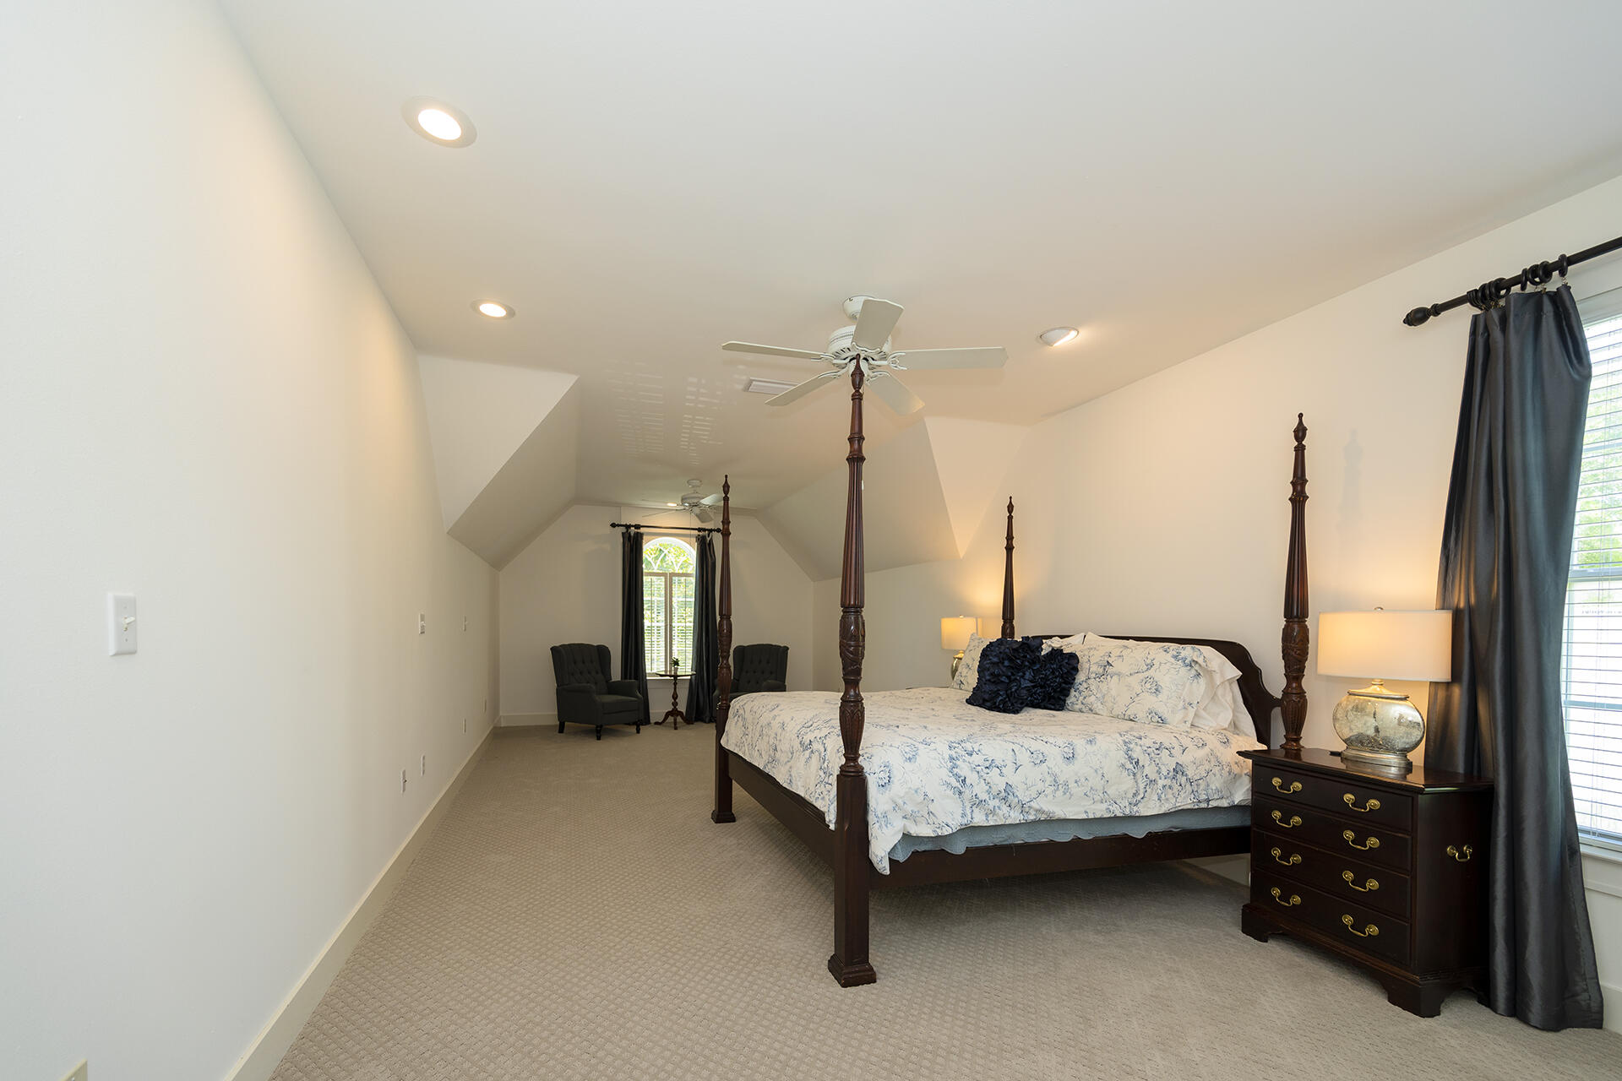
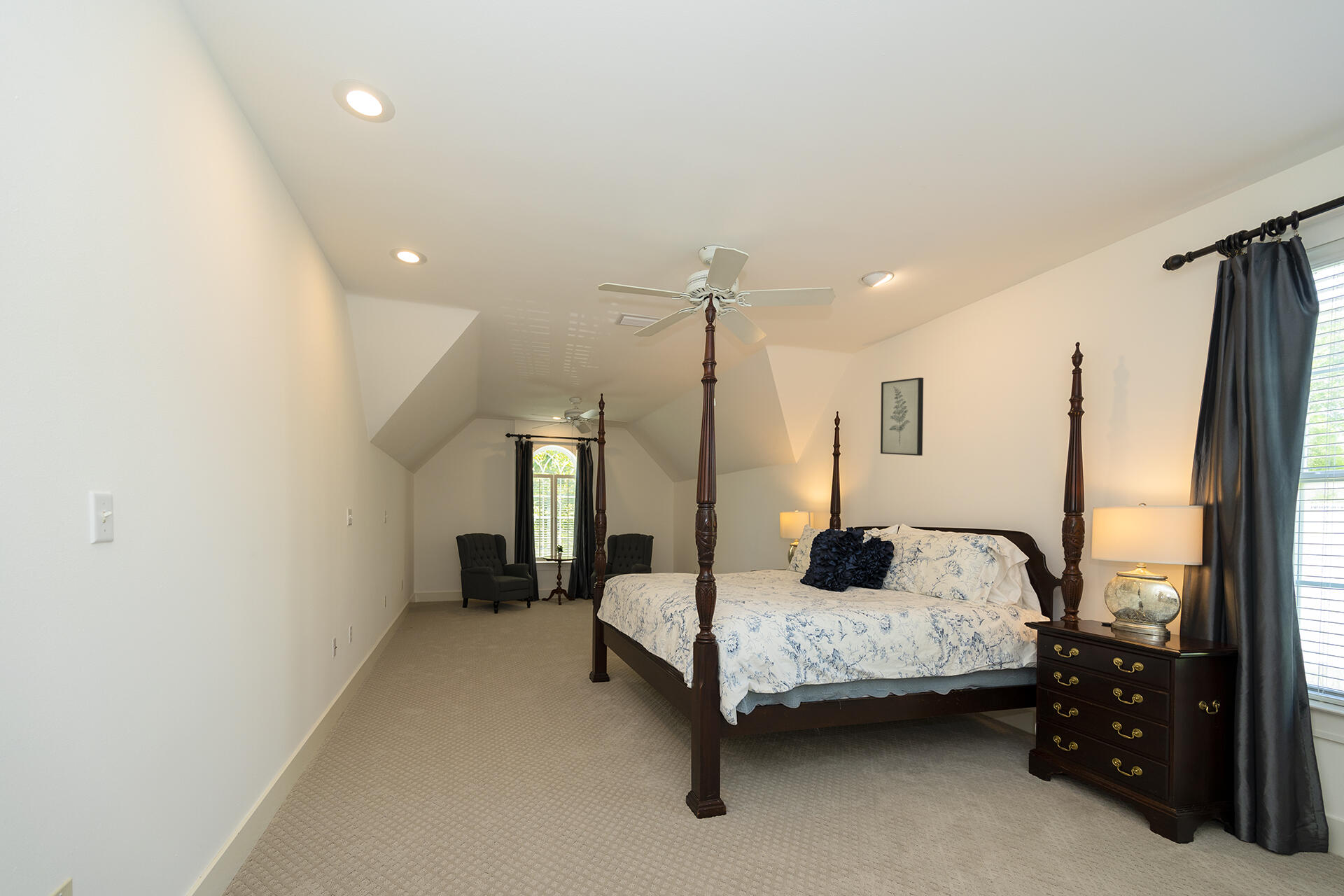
+ wall art (901, 417)
